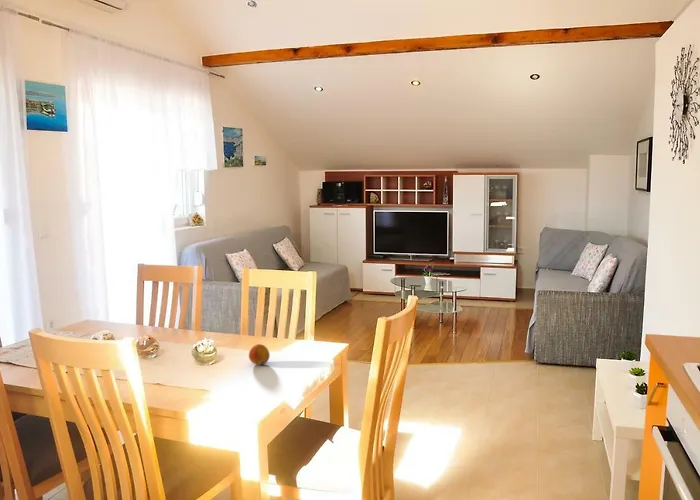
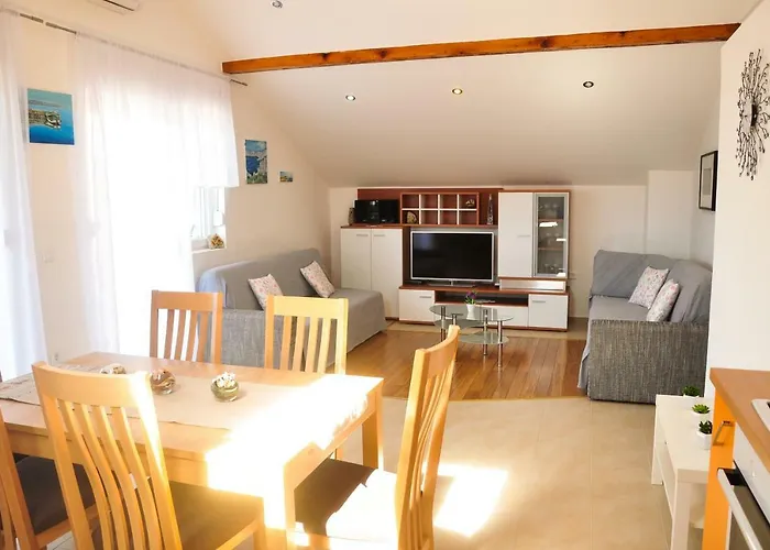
- fruit (259, 354)
